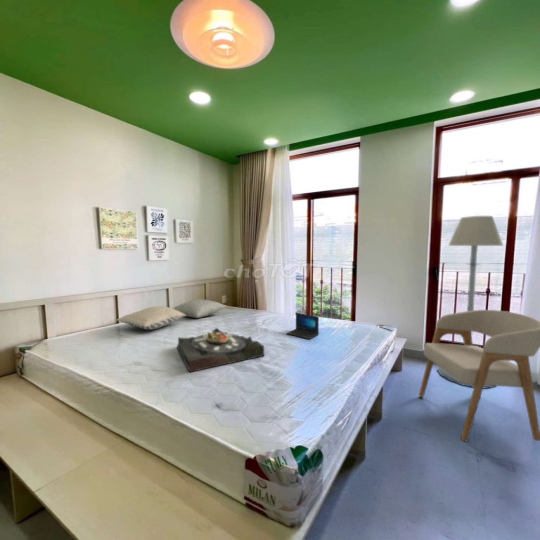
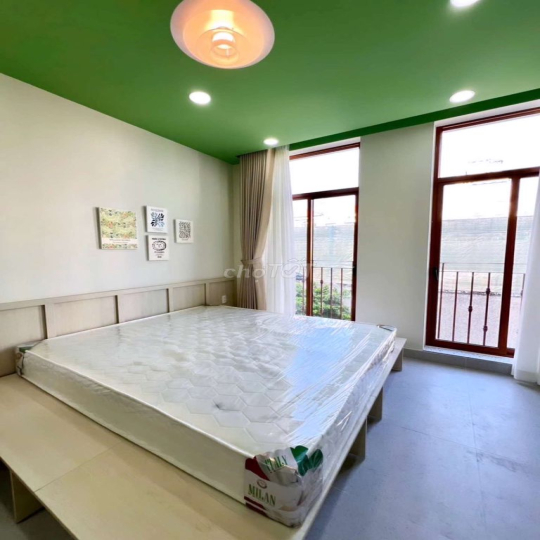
- laptop (302, 325)
- floor lamp (471, 298)
- pillow (152, 317)
- serving tray (218, 340)
- pillow (198, 308)
- armchair (480, 366)
